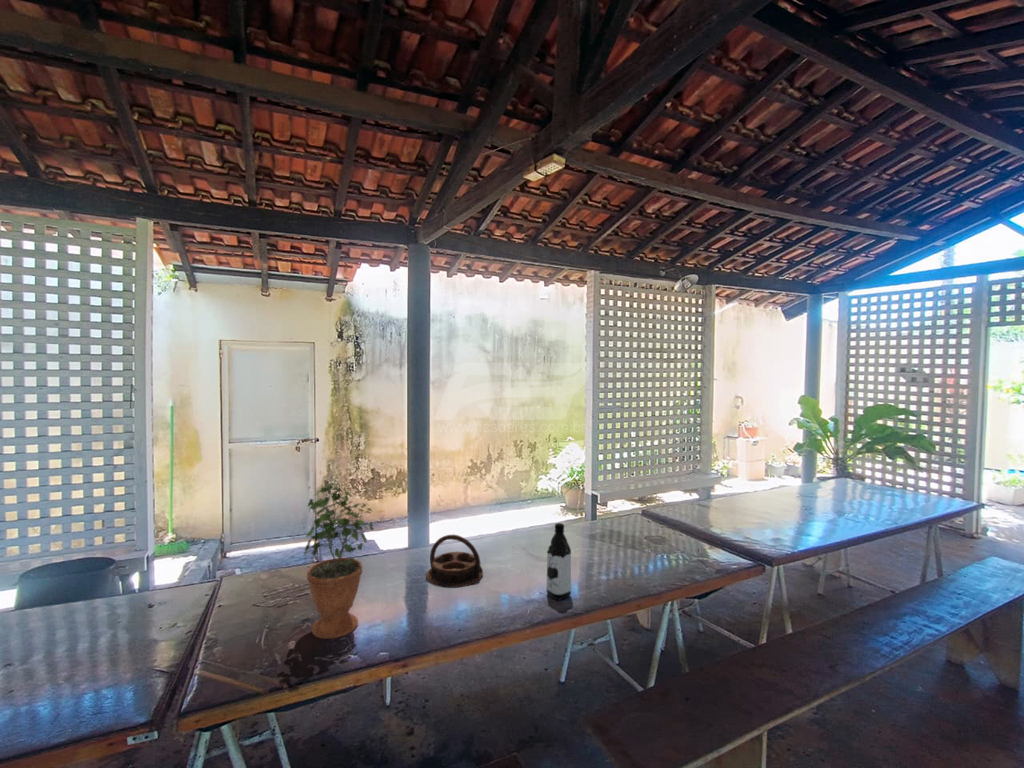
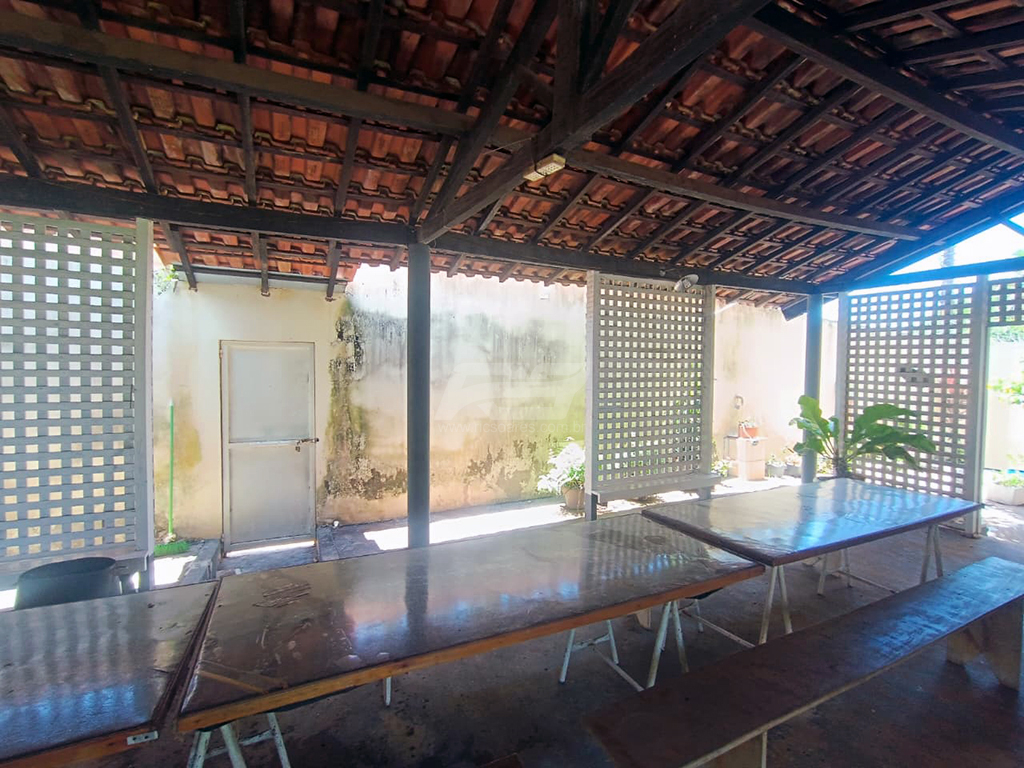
- potted plant (339, 554)
- water bottle (558, 559)
- serving tray (454, 555)
